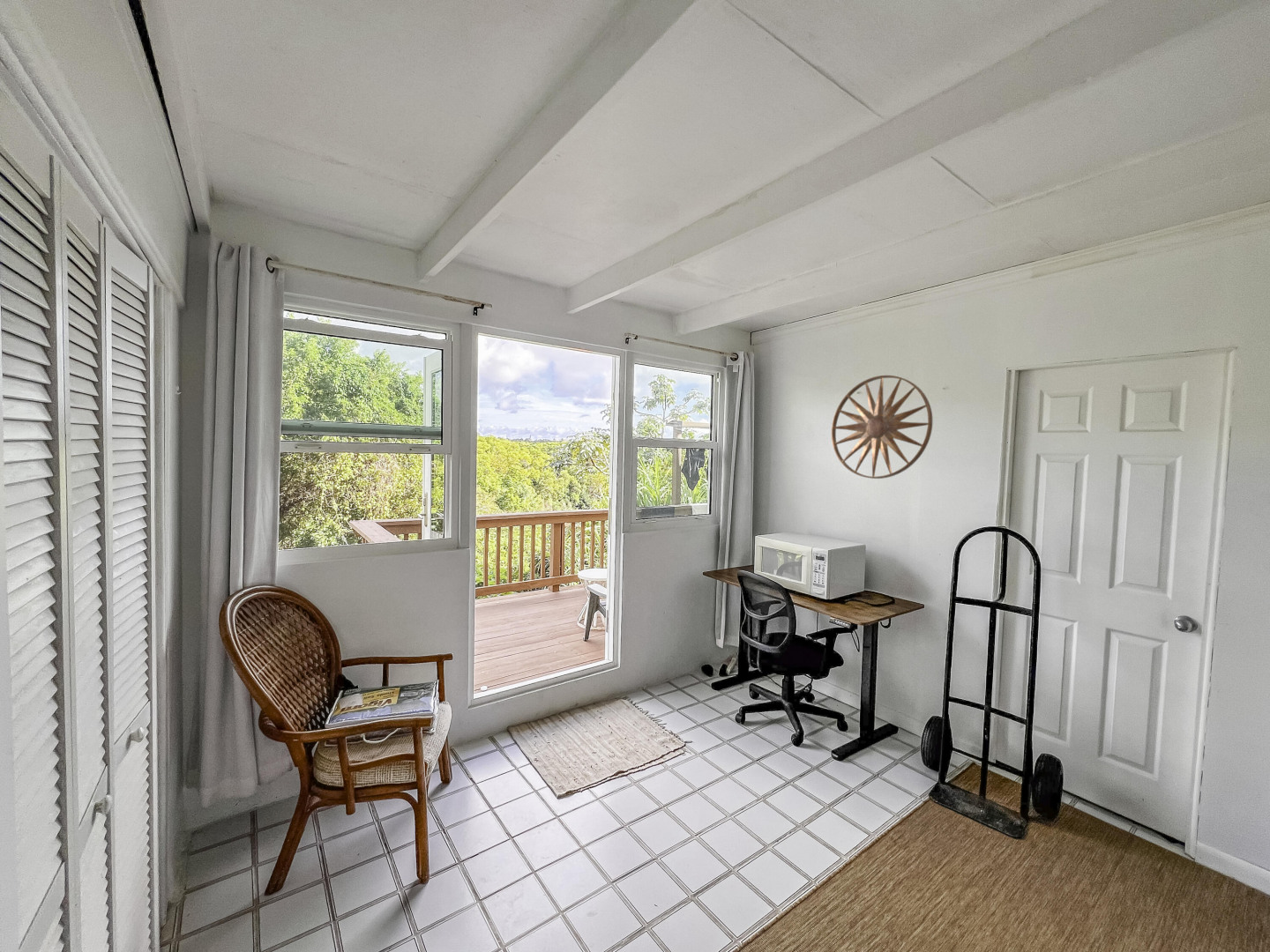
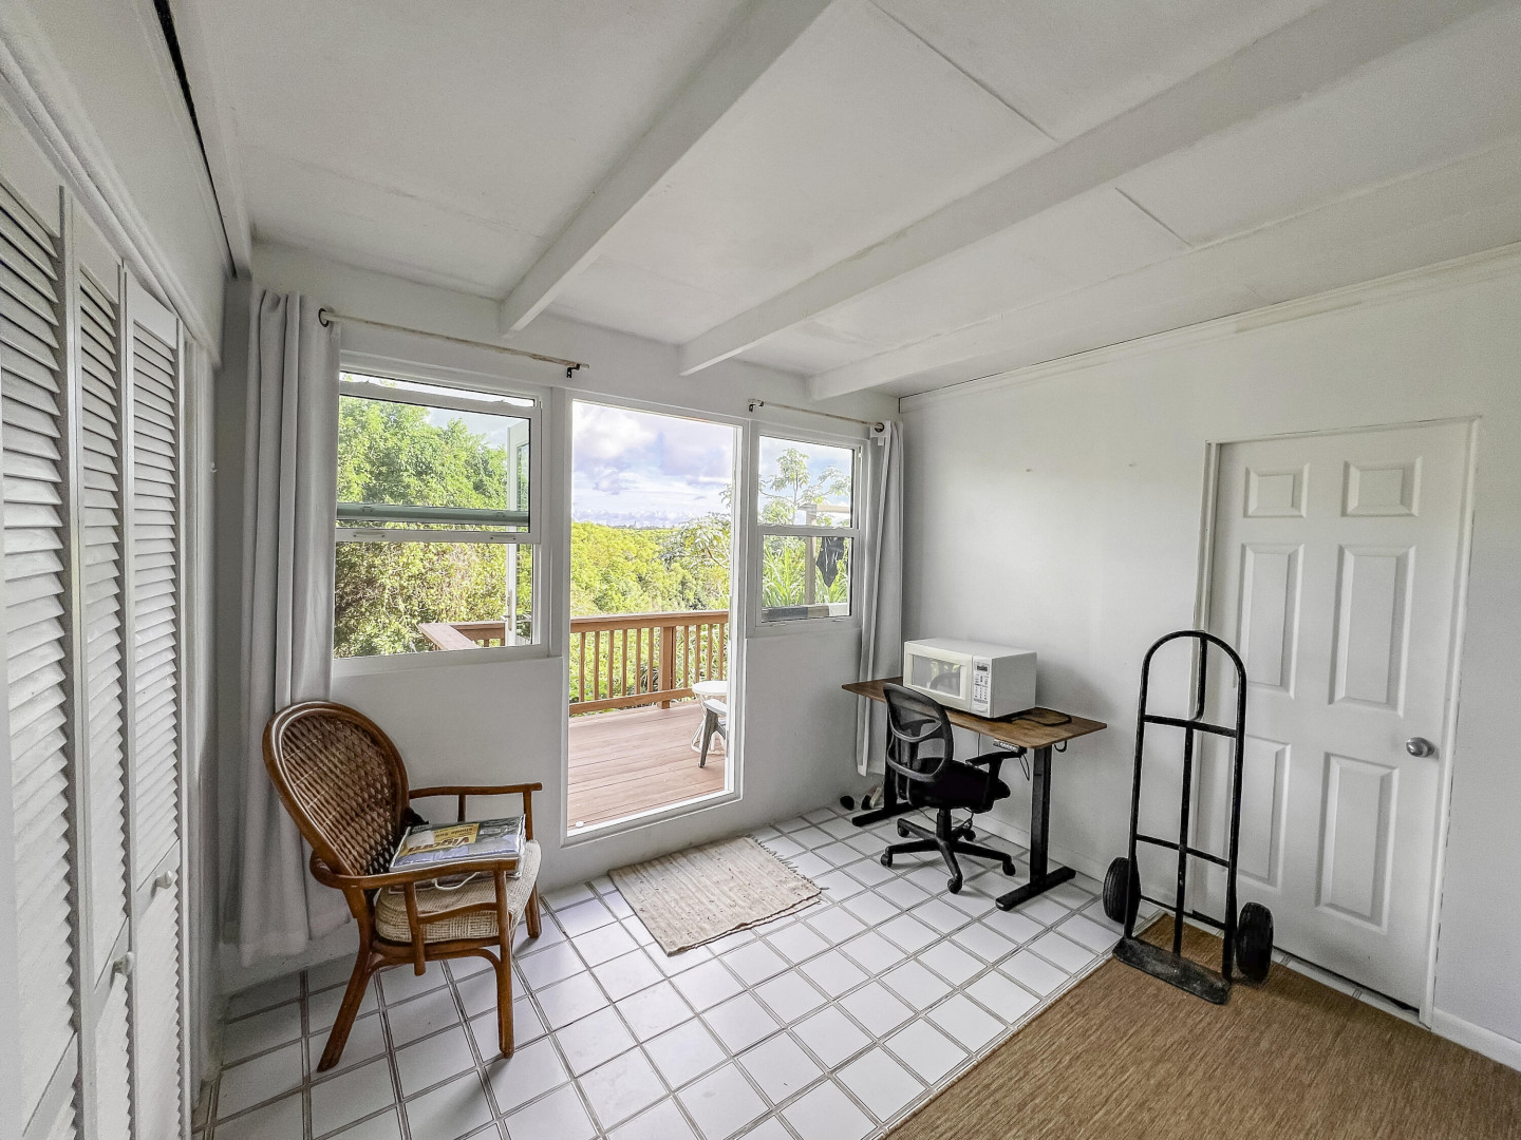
- wall art (878, 427)
